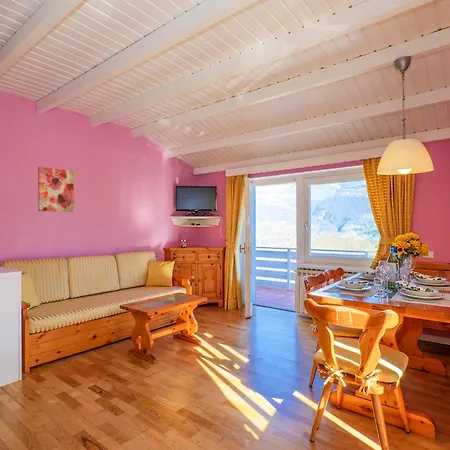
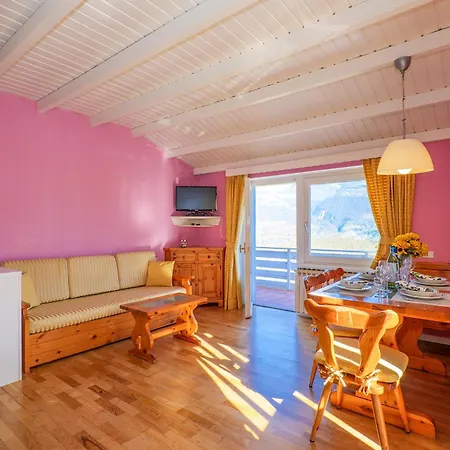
- wall art (56, 190)
